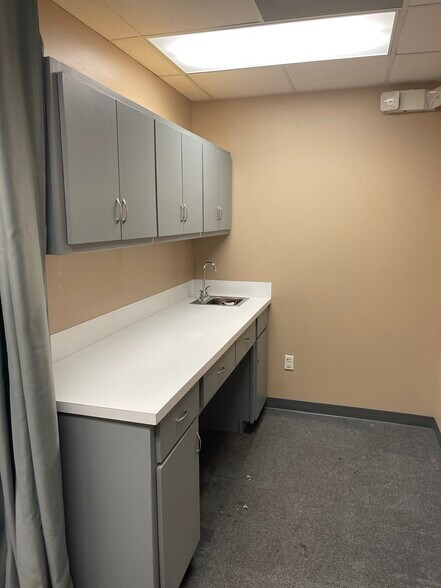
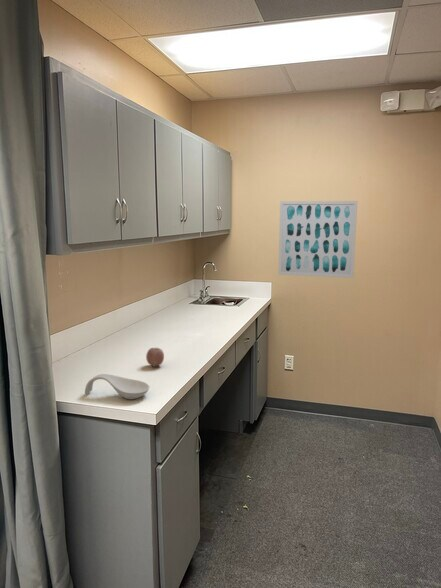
+ spoon rest (117, 385)
+ fruit (155, 357)
+ wall art (316, 239)
